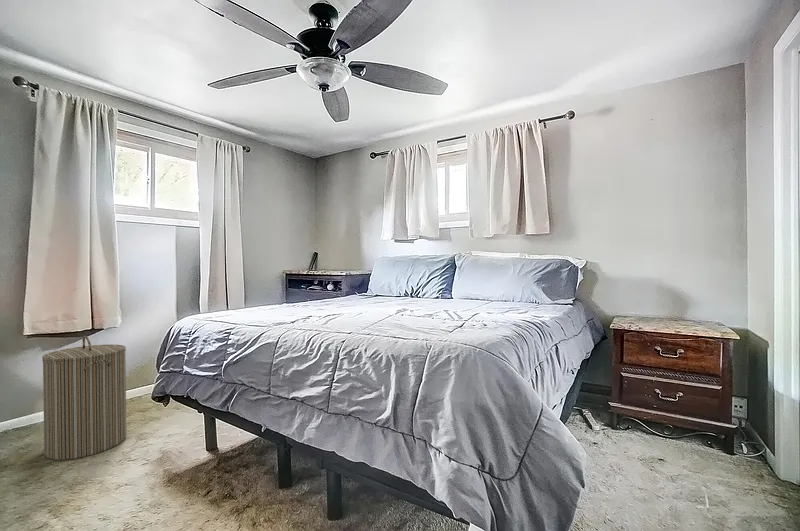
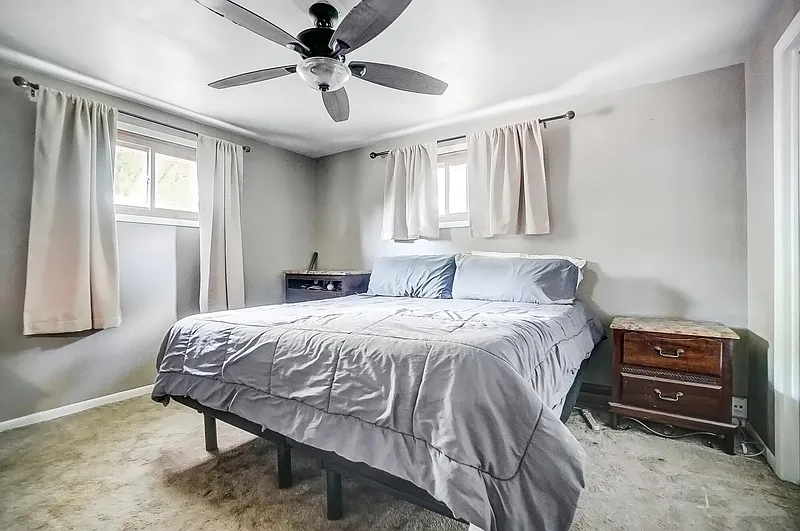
- laundry hamper (86, 390)
